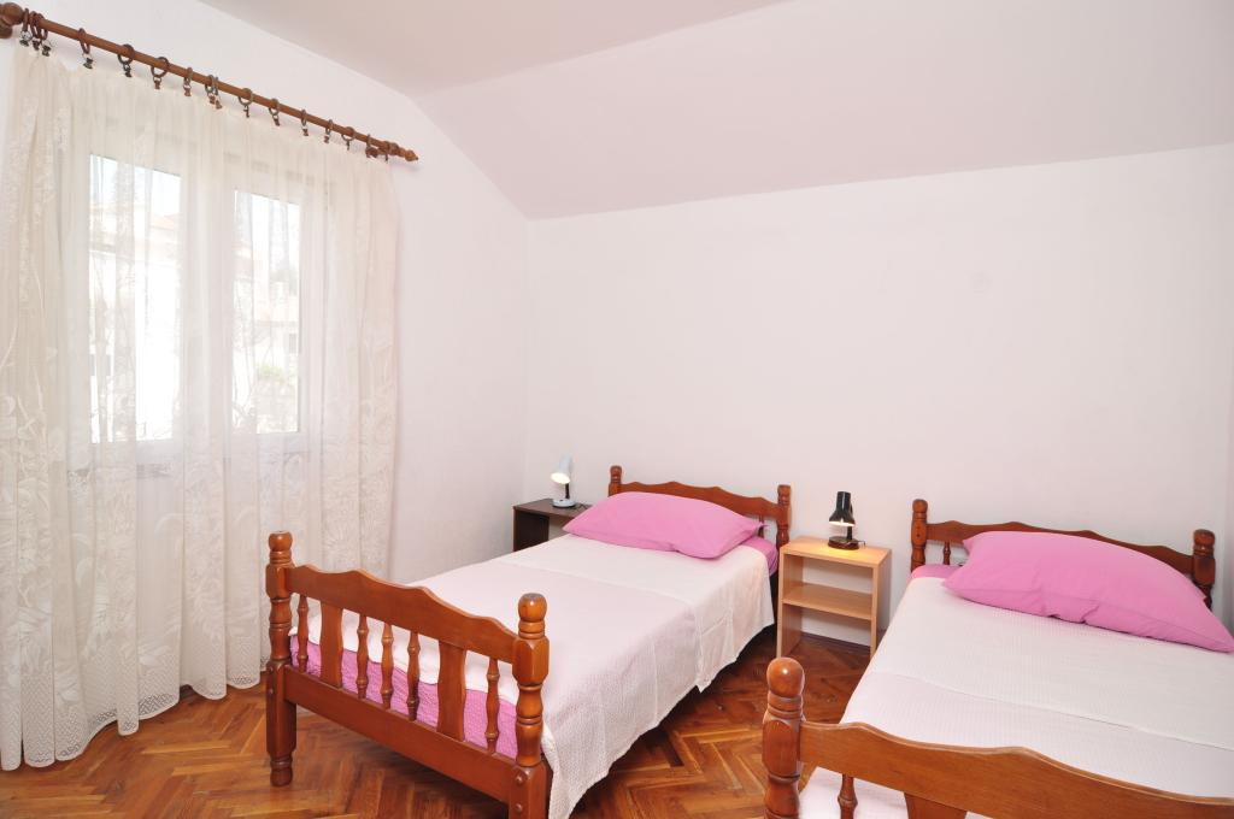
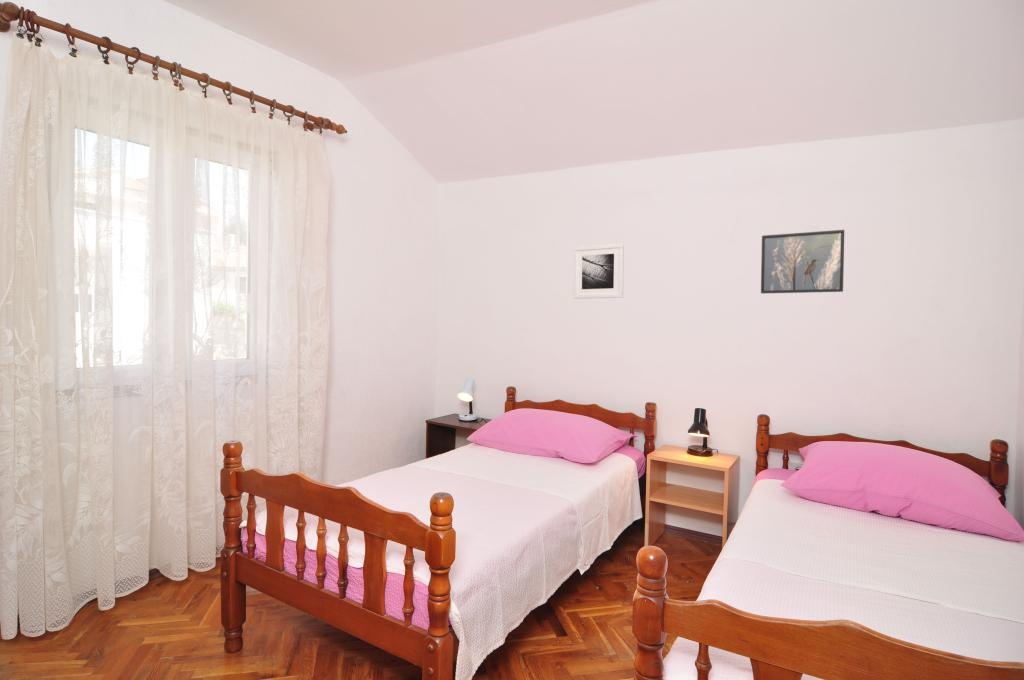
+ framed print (598, 271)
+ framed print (801, 262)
